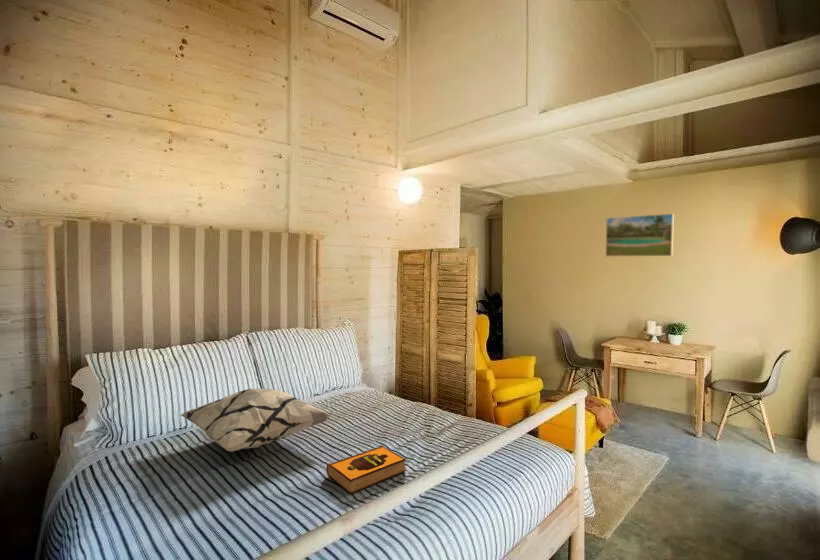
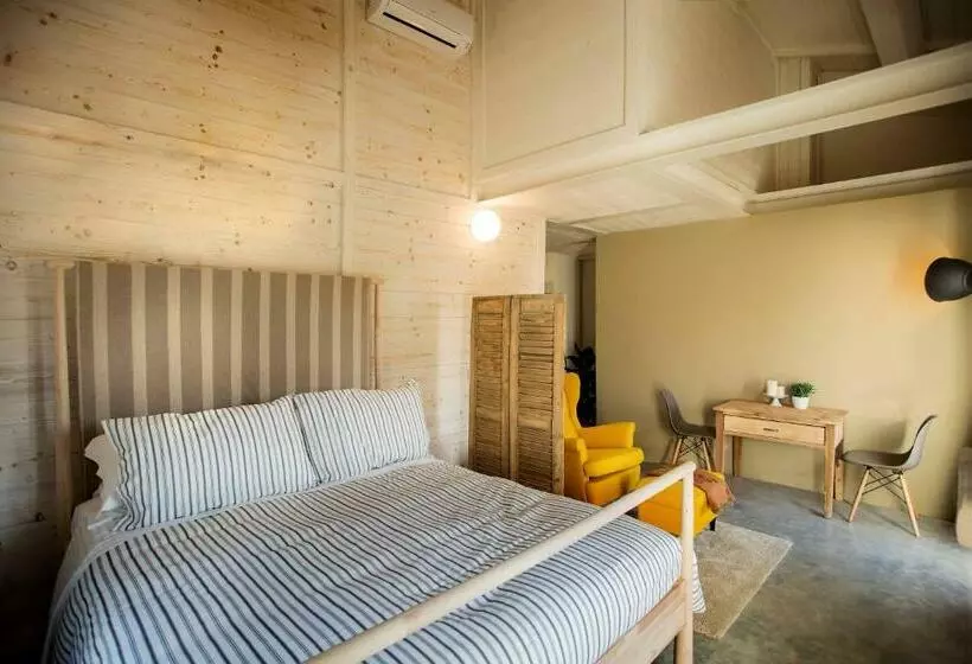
- decorative pillow (256, 415)
- hardback book (366, 466)
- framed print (637, 236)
